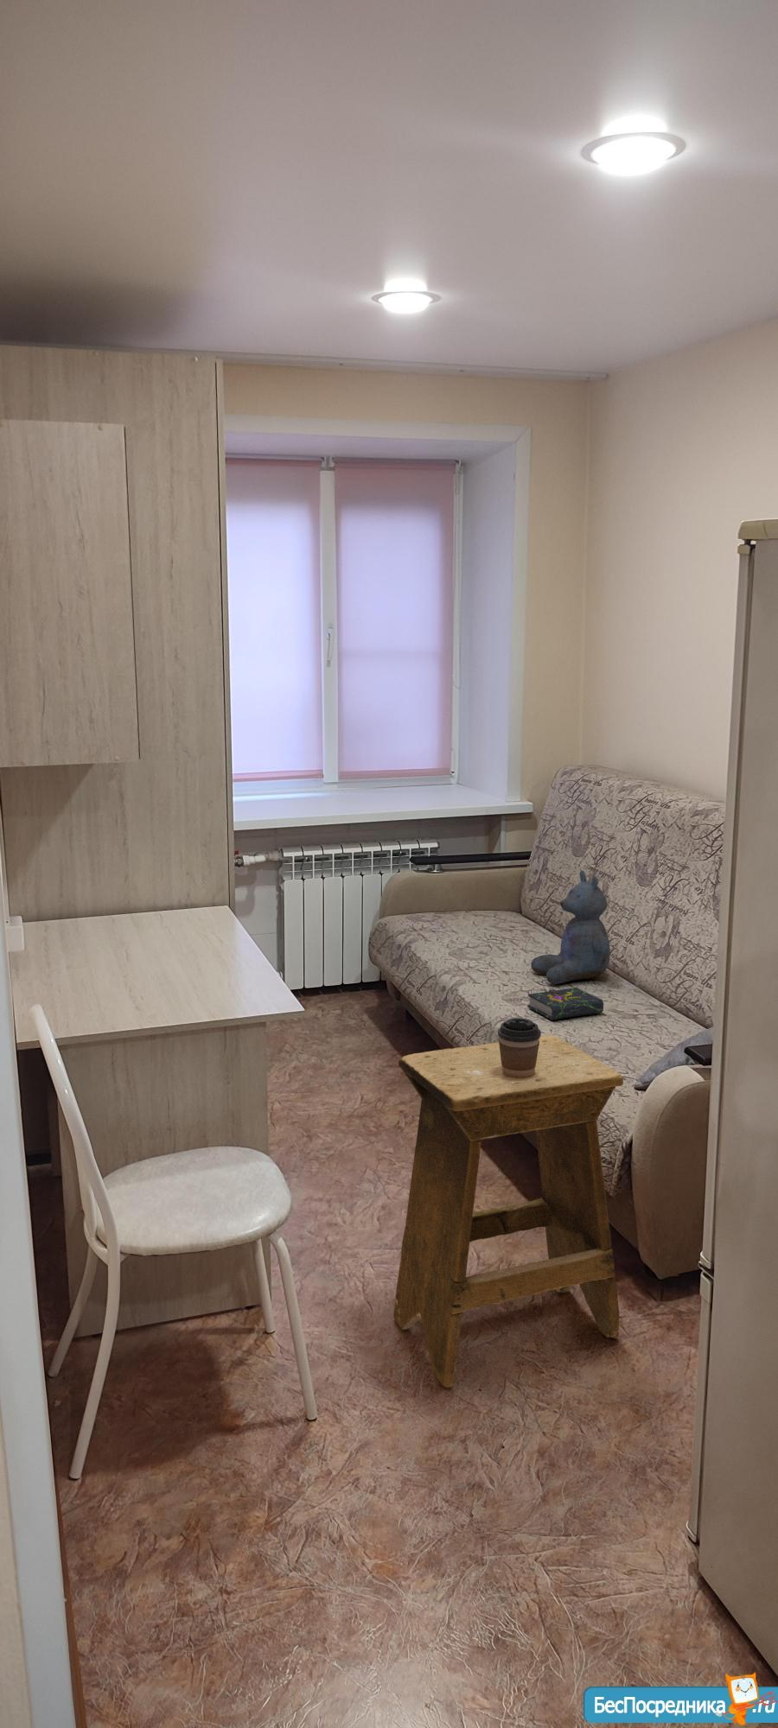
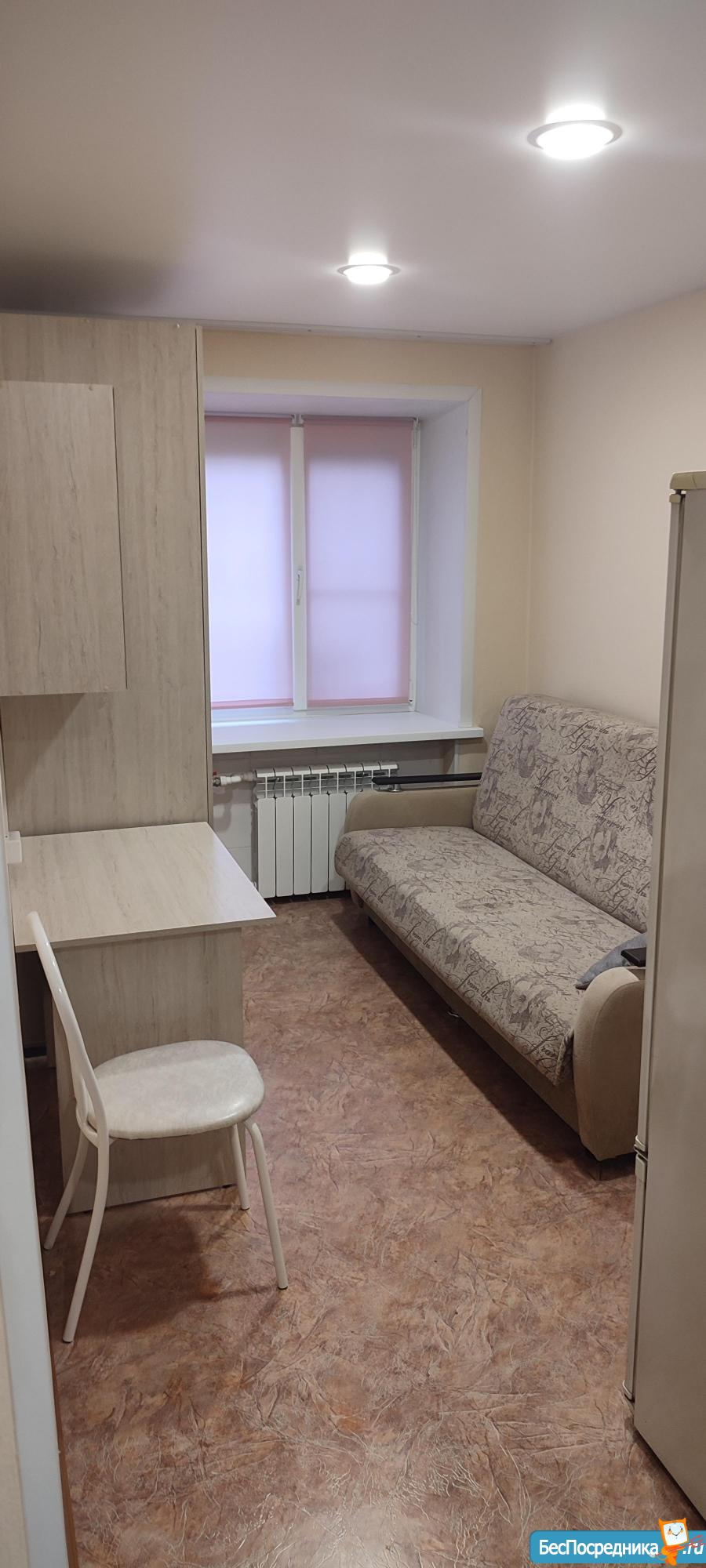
- book (564, 1003)
- coffee cup (519, 1044)
- stuffed bear (572, 926)
- stool (511, 1206)
